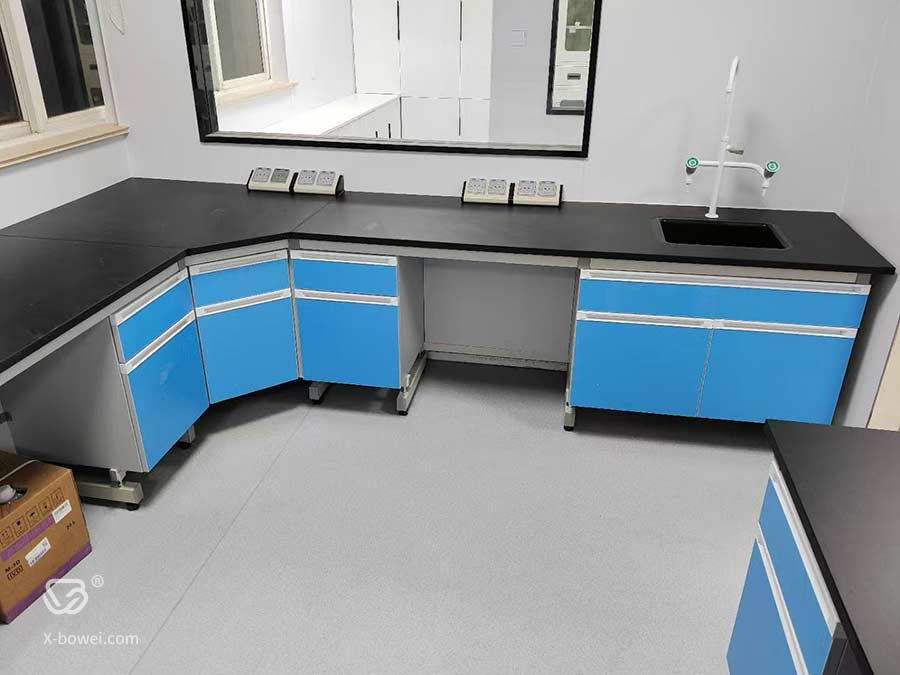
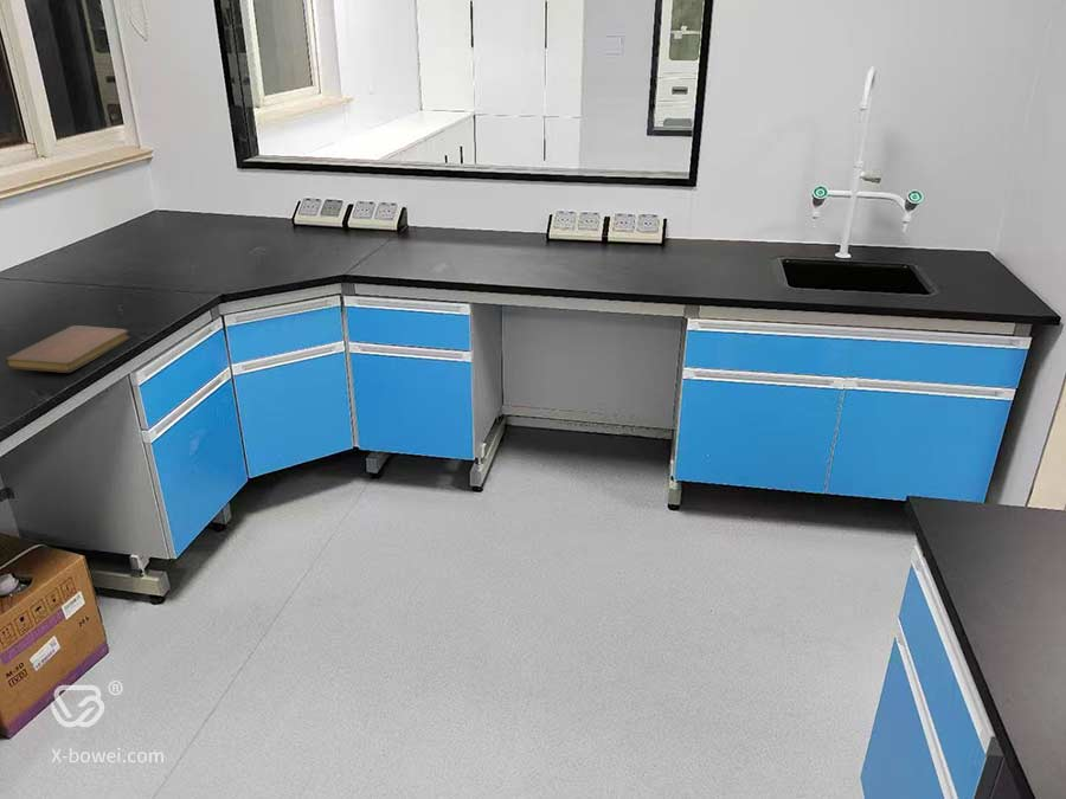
+ notebook (70, 347)
